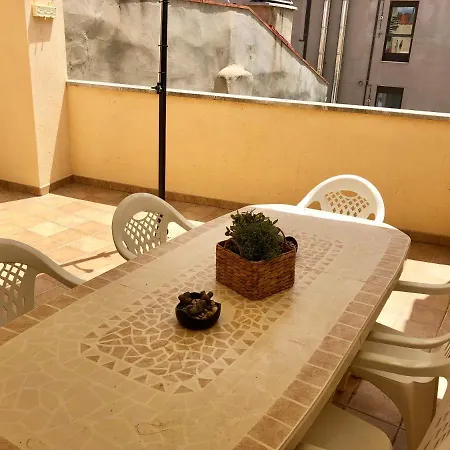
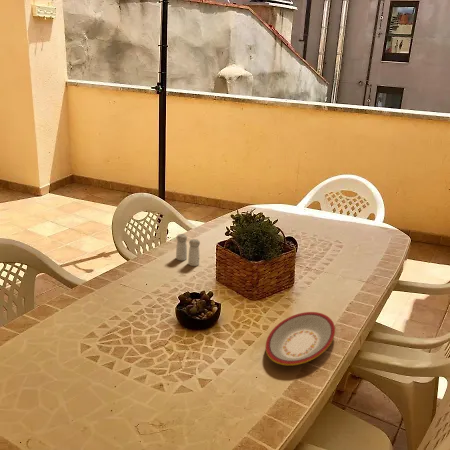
+ plate (301, 339)
+ salt and pepper shaker (186, 249)
